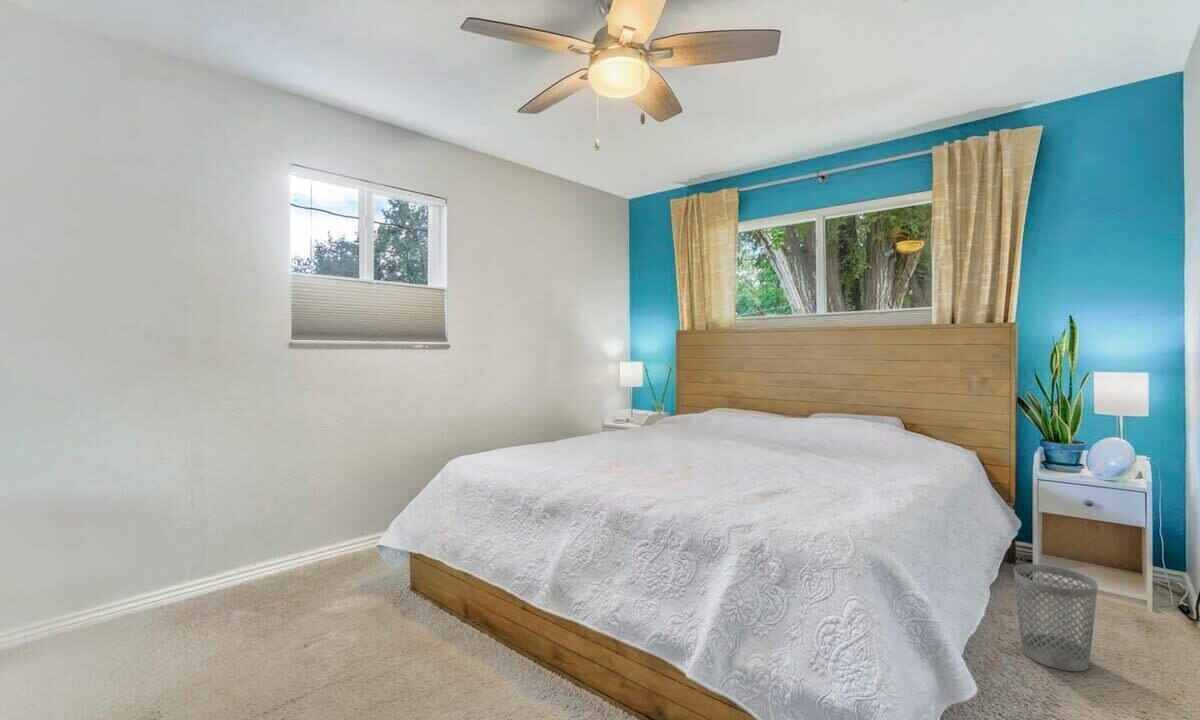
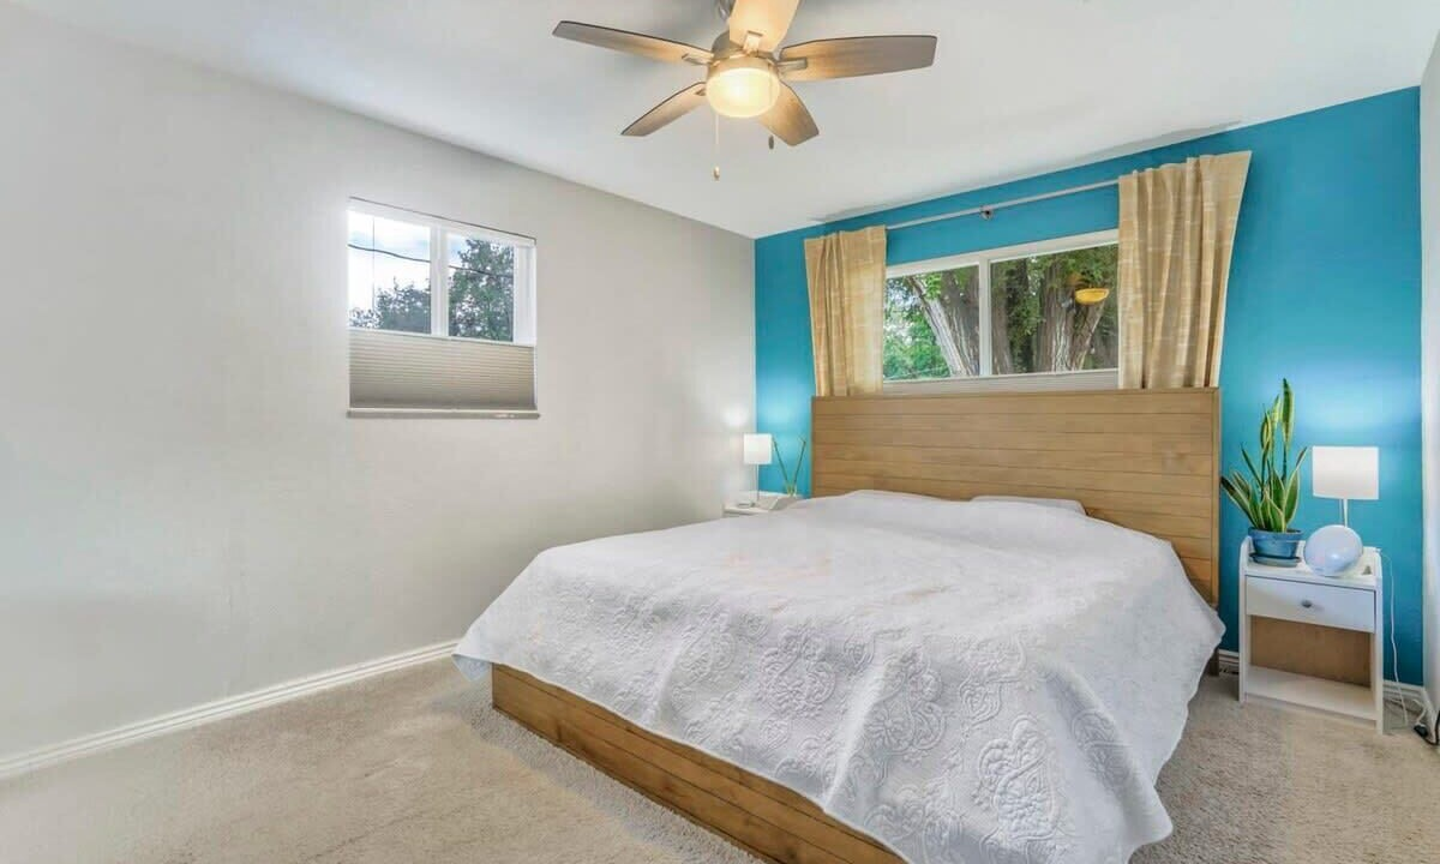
- wastebasket (1054, 616)
